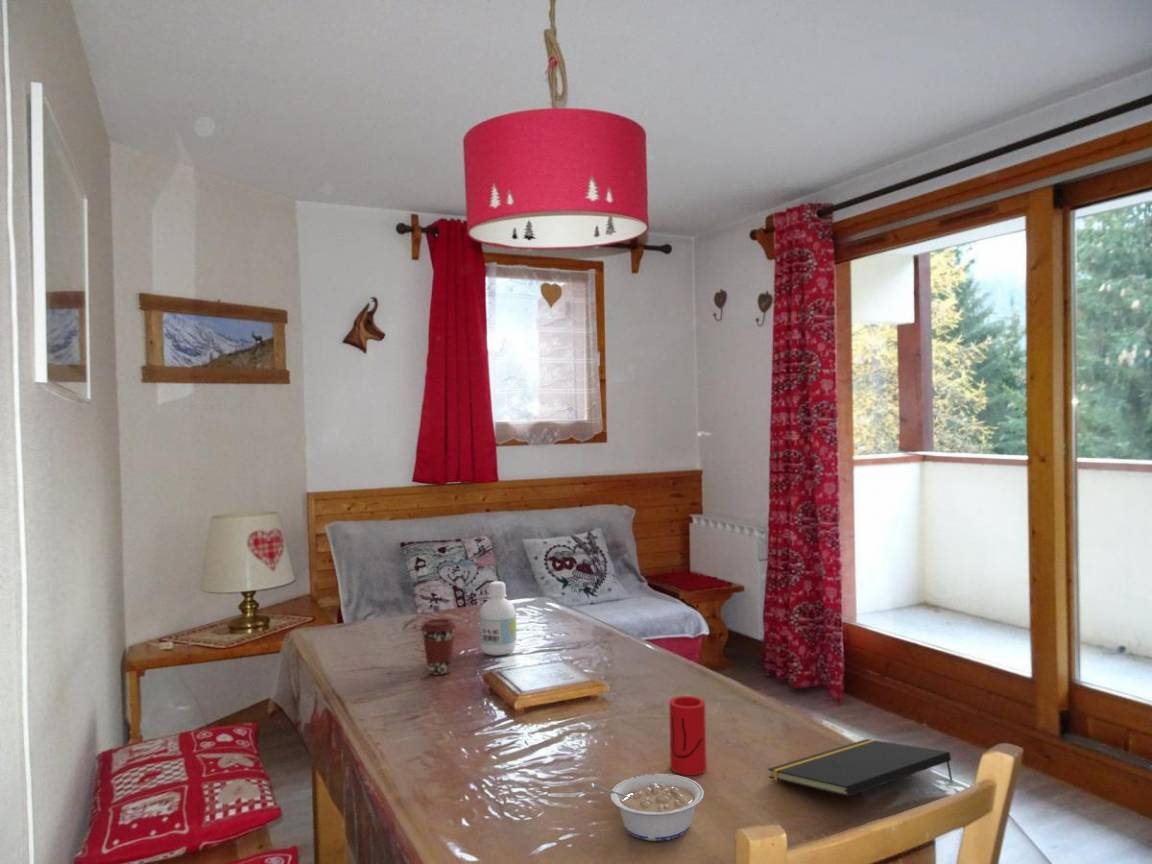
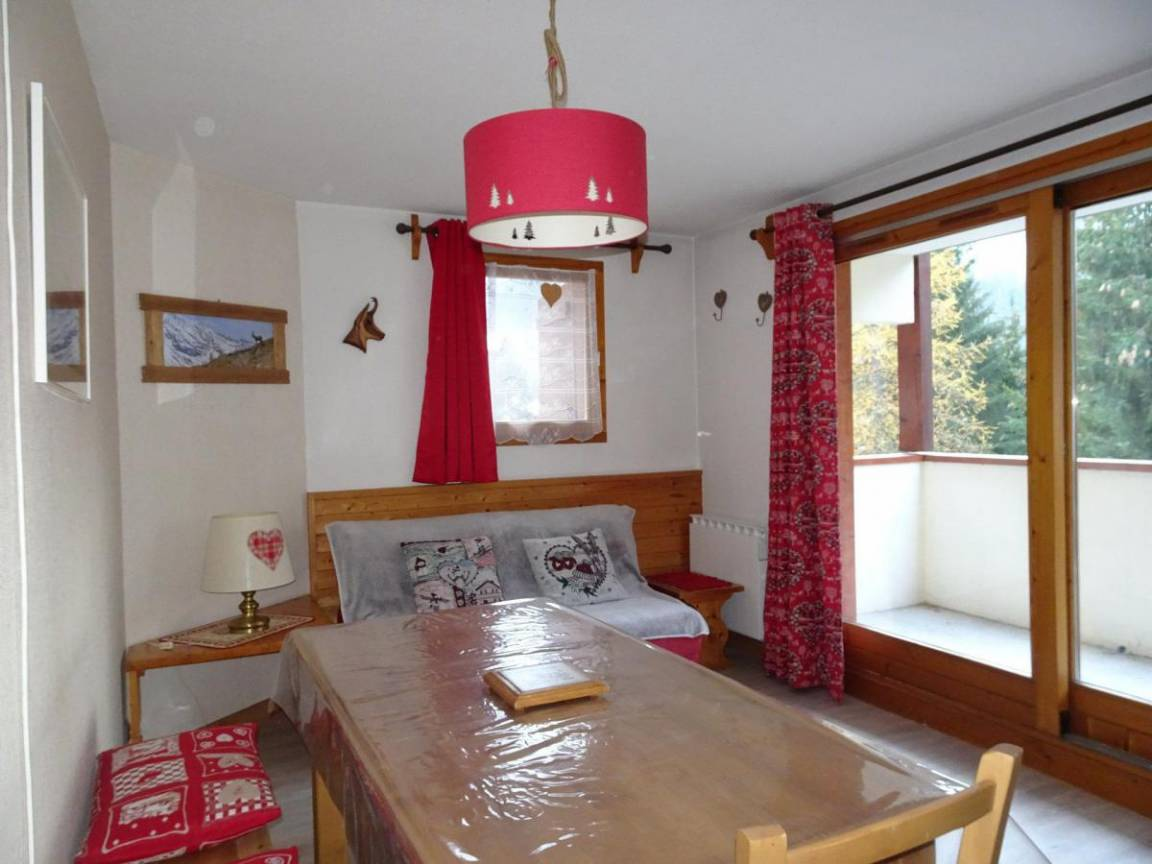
- cup (687, 734)
- coffee cup (438, 646)
- notepad (858, 765)
- bottle (497, 617)
- legume (654, 806)
